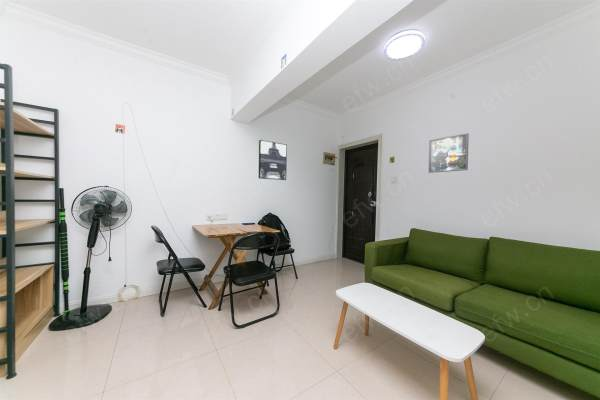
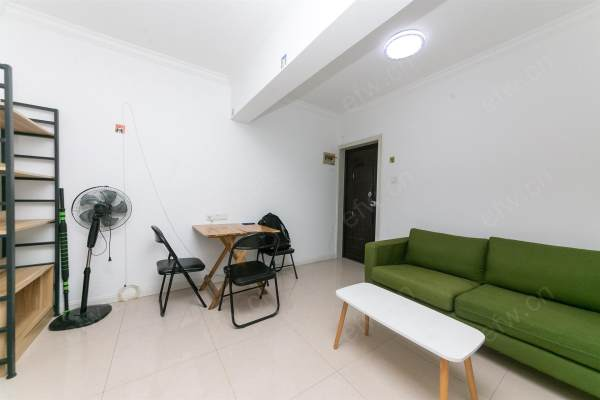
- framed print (447, 154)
- wall art (273, 160)
